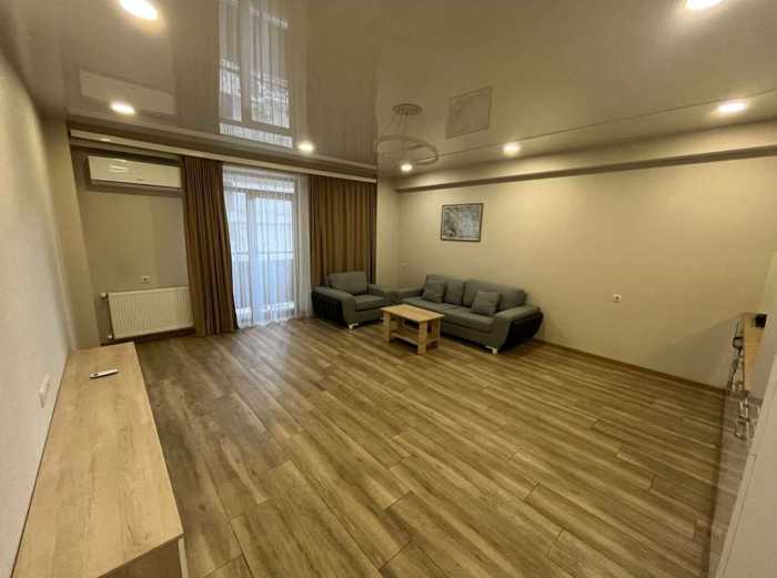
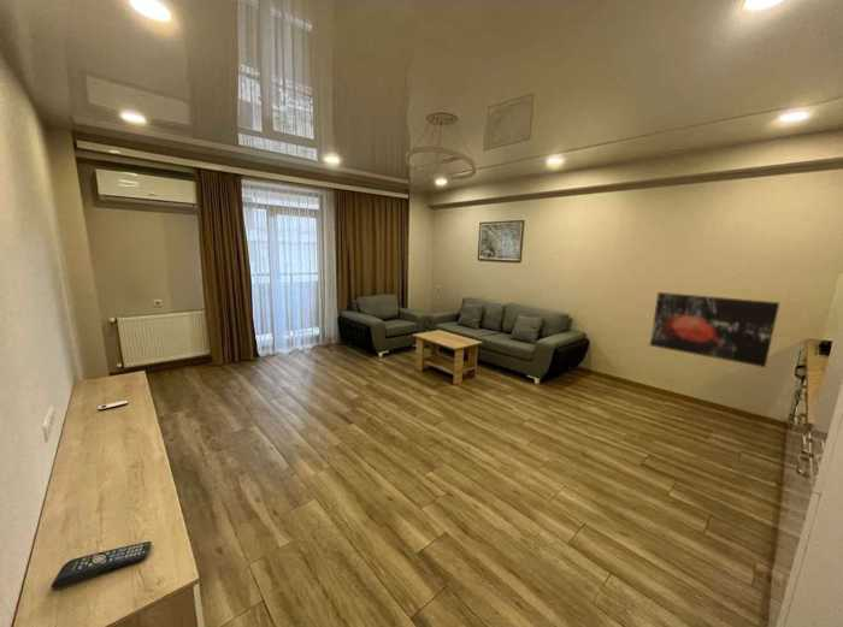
+ wall art (707, 326)
+ remote control (104, 561)
